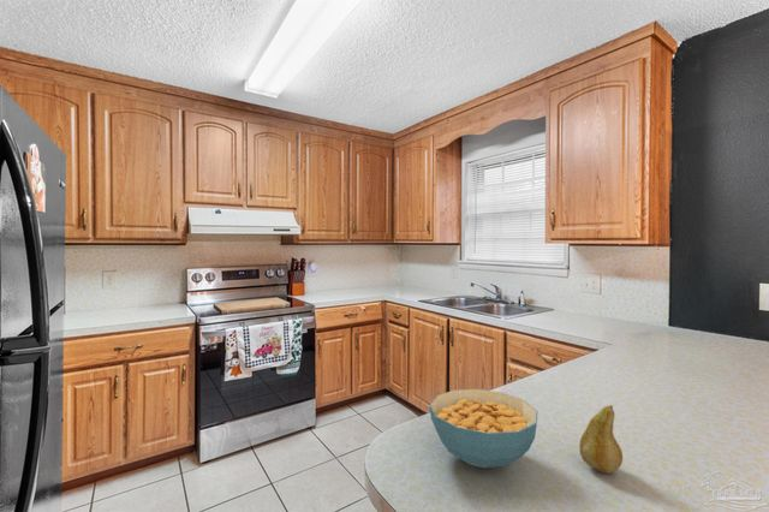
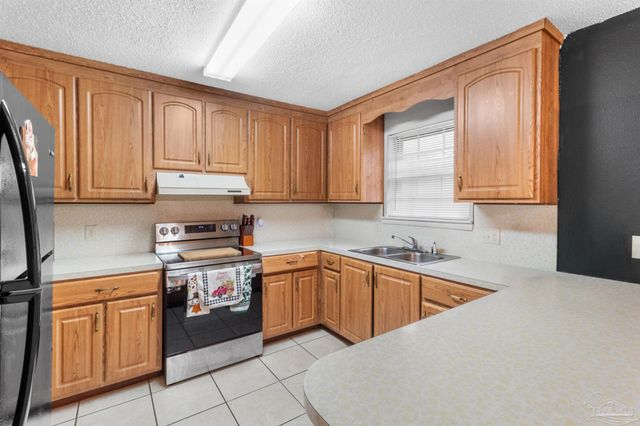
- cereal bowl (482, 433)
- fruit (600, 435)
